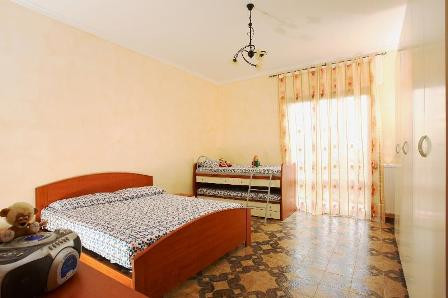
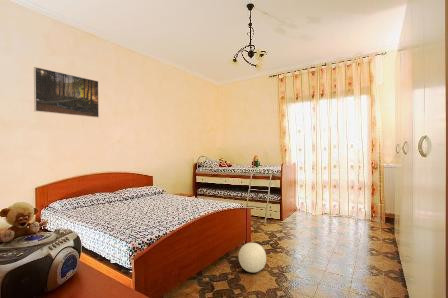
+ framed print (69, 94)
+ ball (252, 257)
